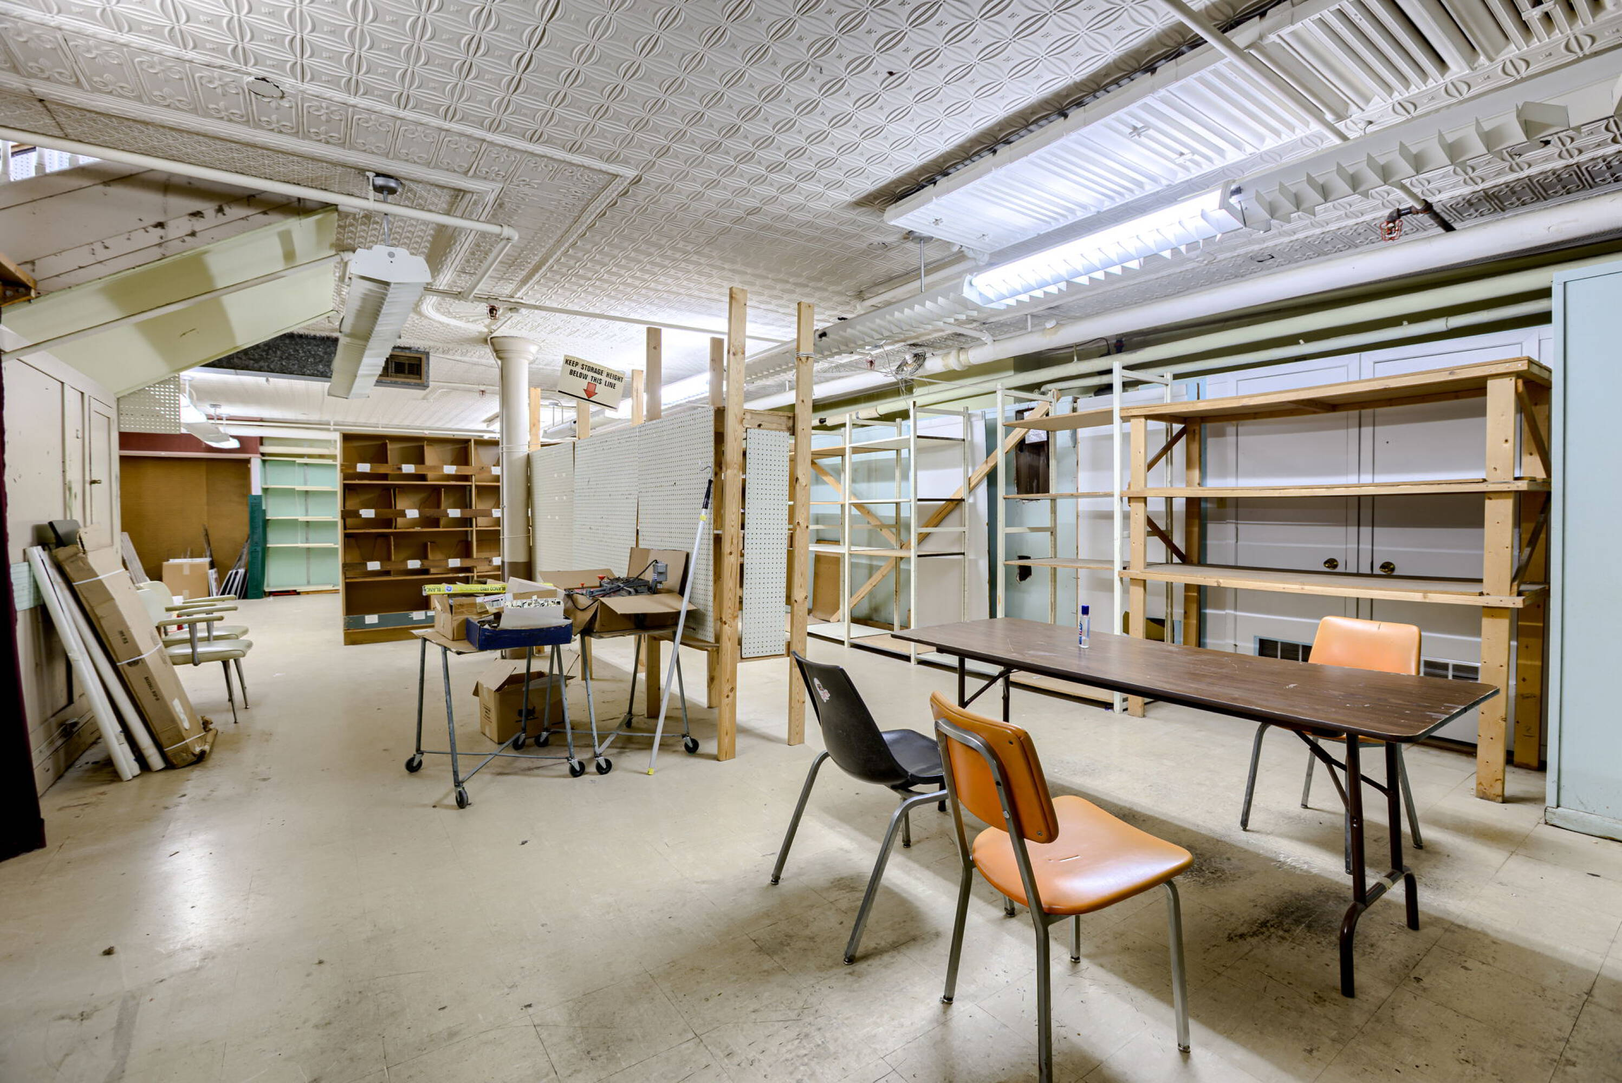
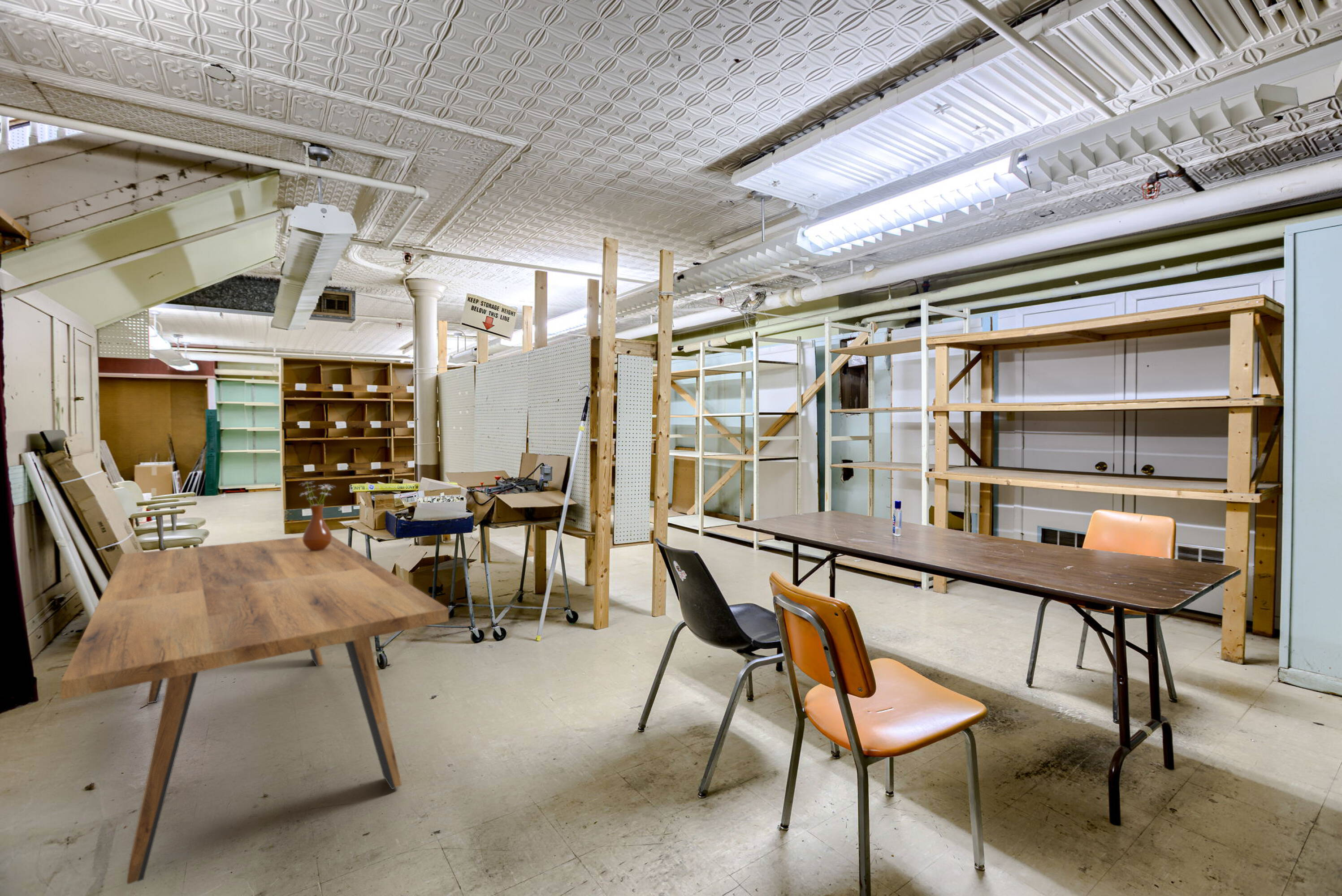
+ vase (318, 515)
+ dining table (255, 655)
